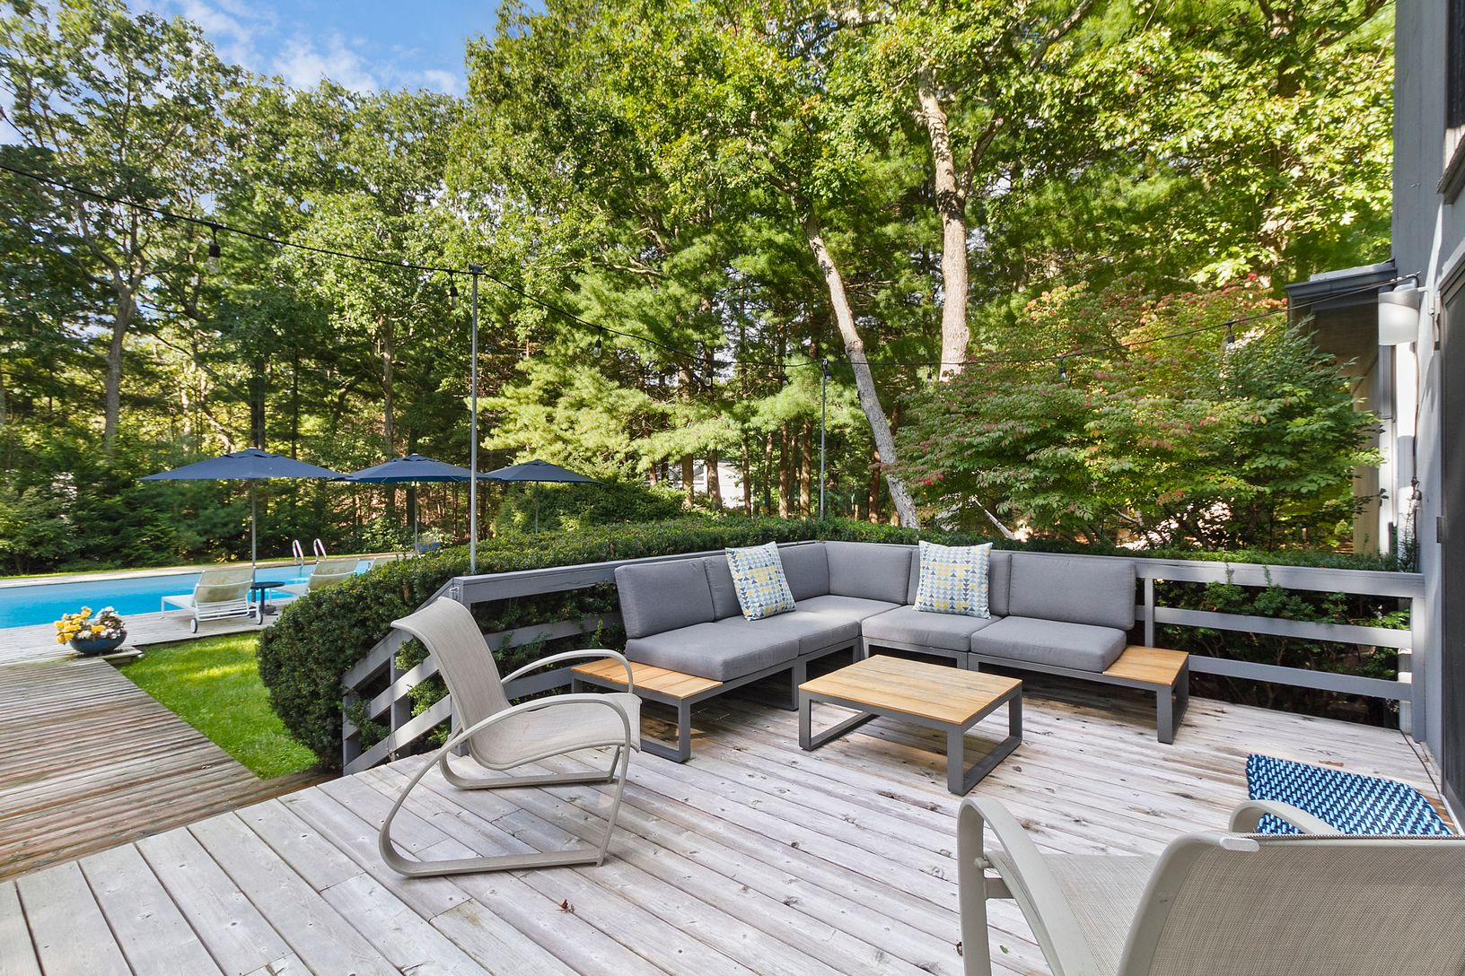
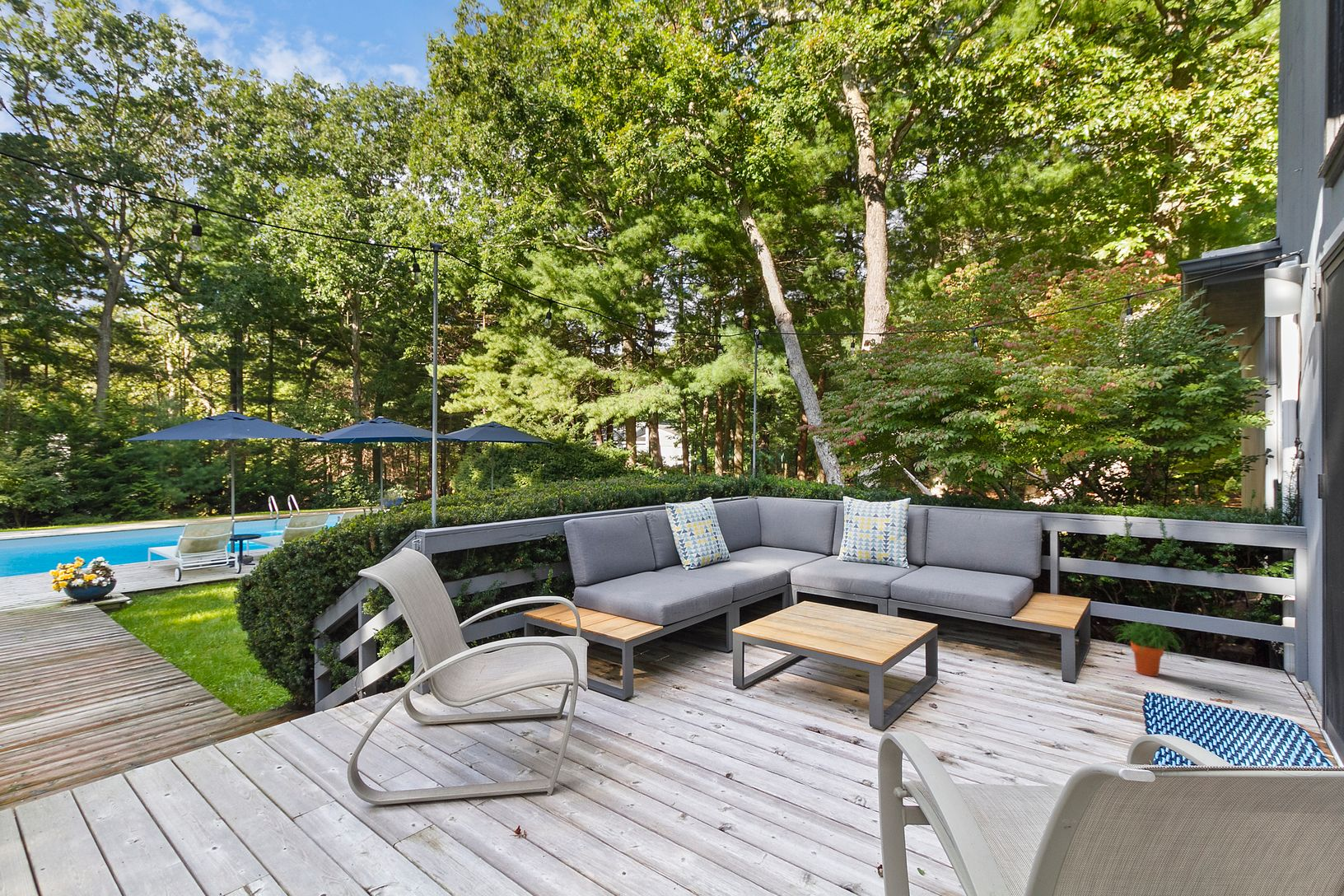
+ potted plant (1148, 647)
